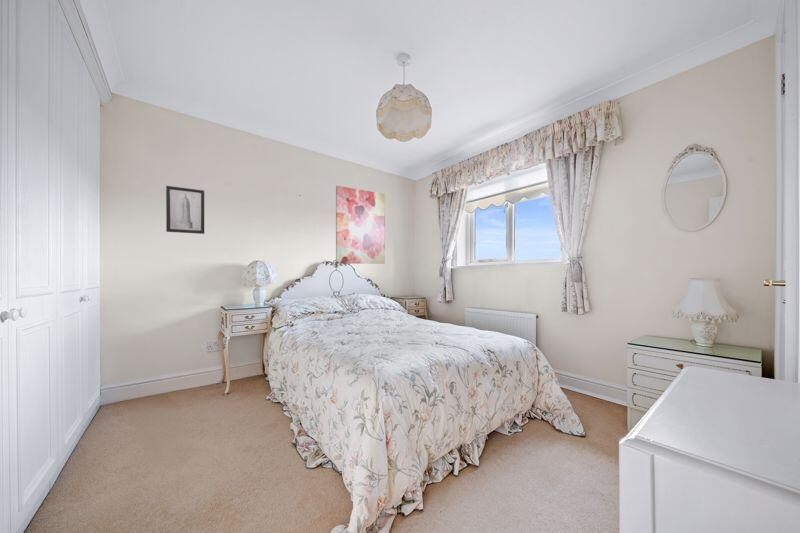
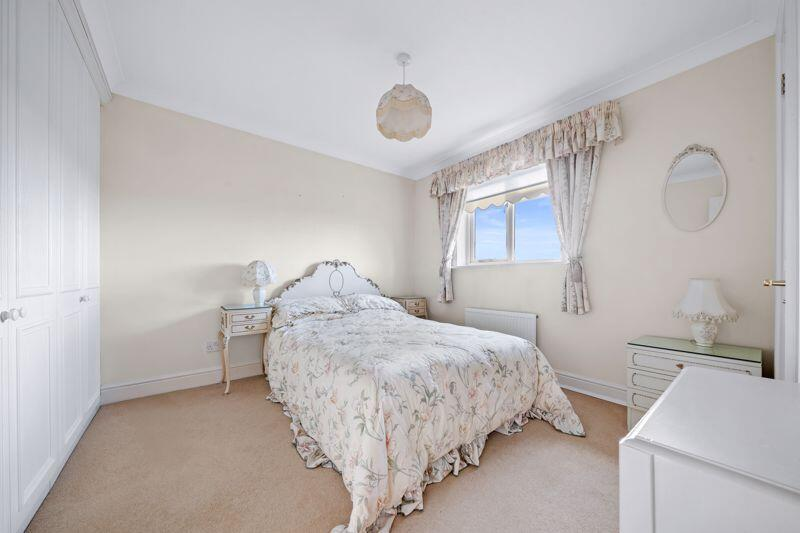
- wall art (185, 210)
- wall art (361, 226)
